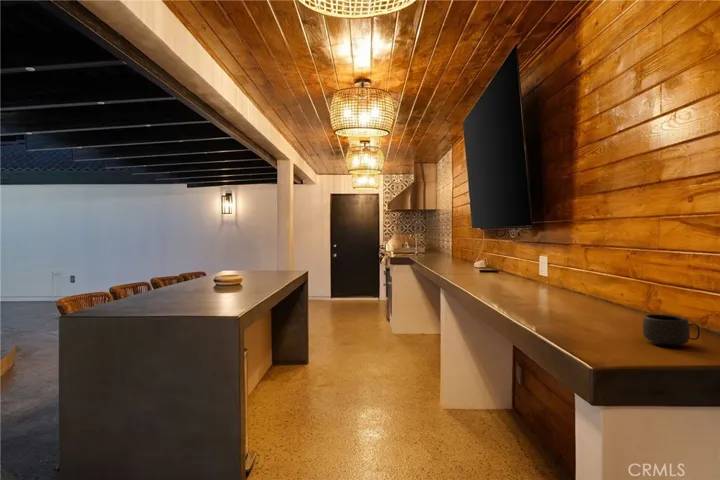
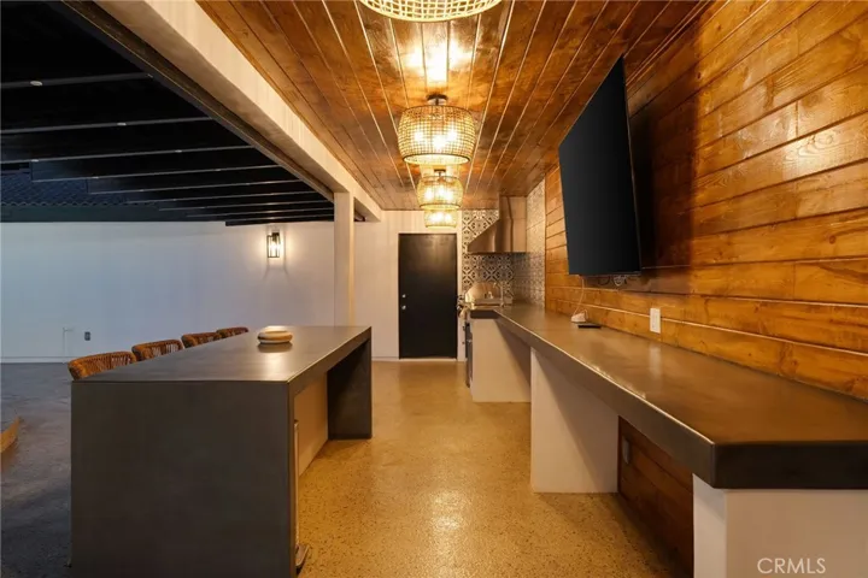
- mug (670, 331)
